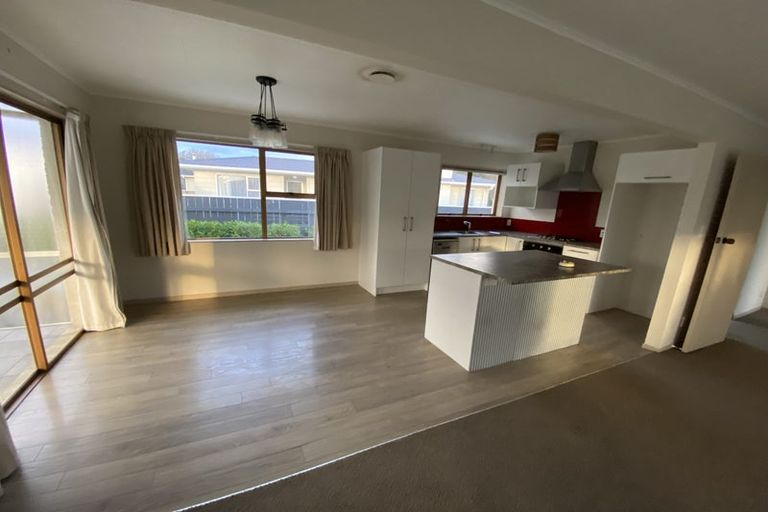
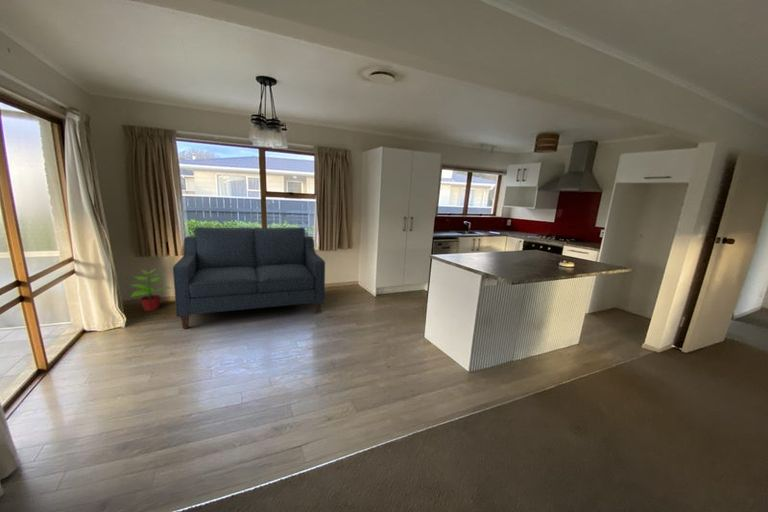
+ sofa (255, 269)
+ potted plant (151, 288)
